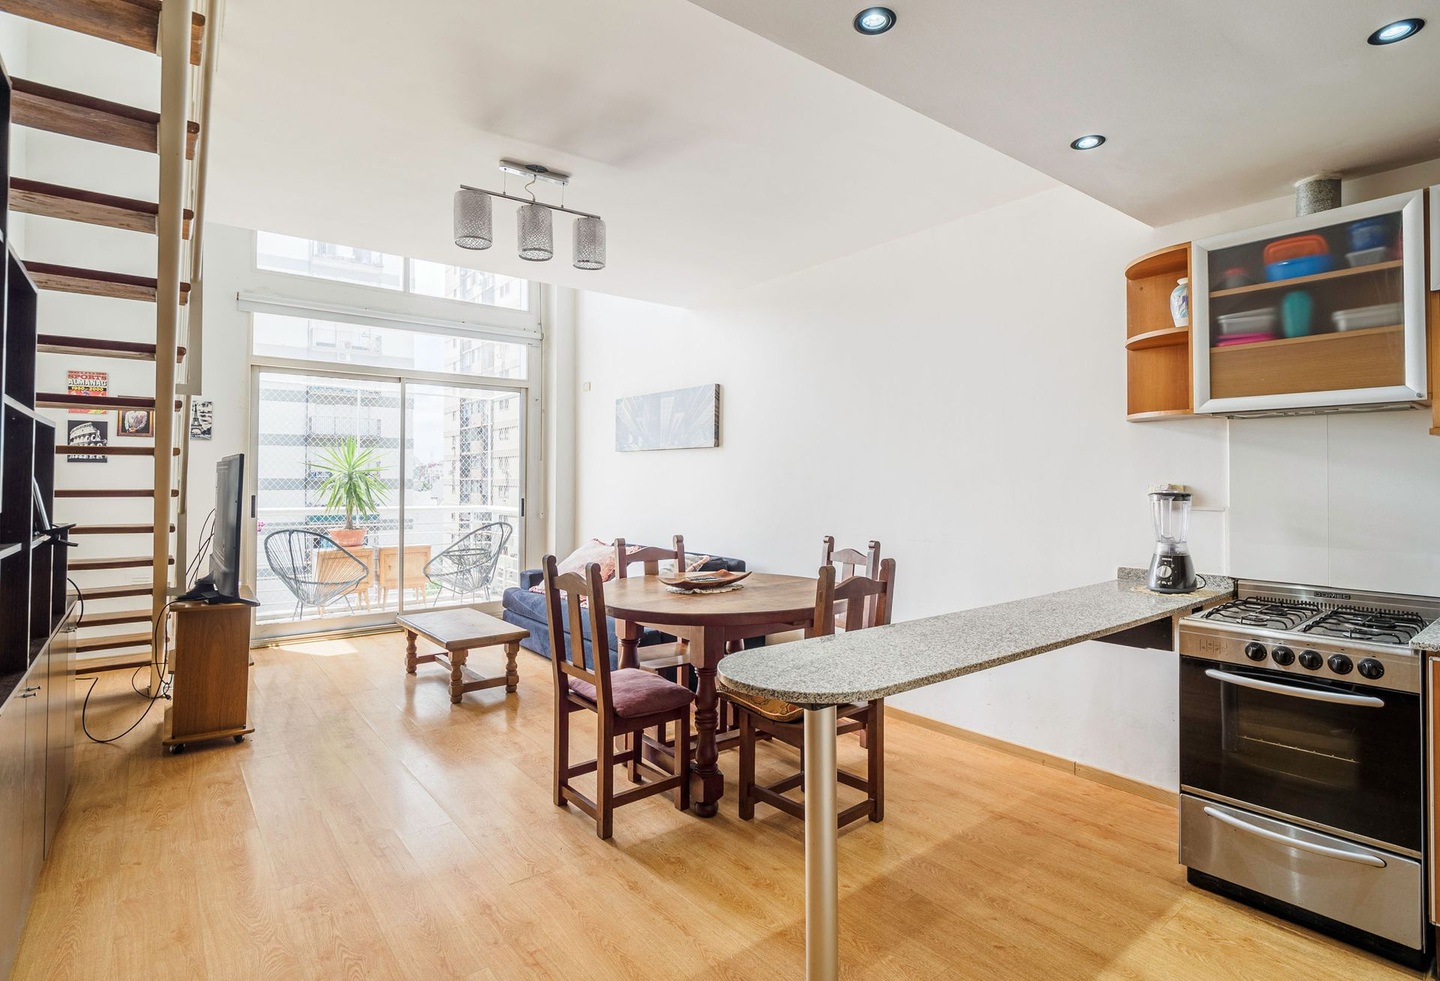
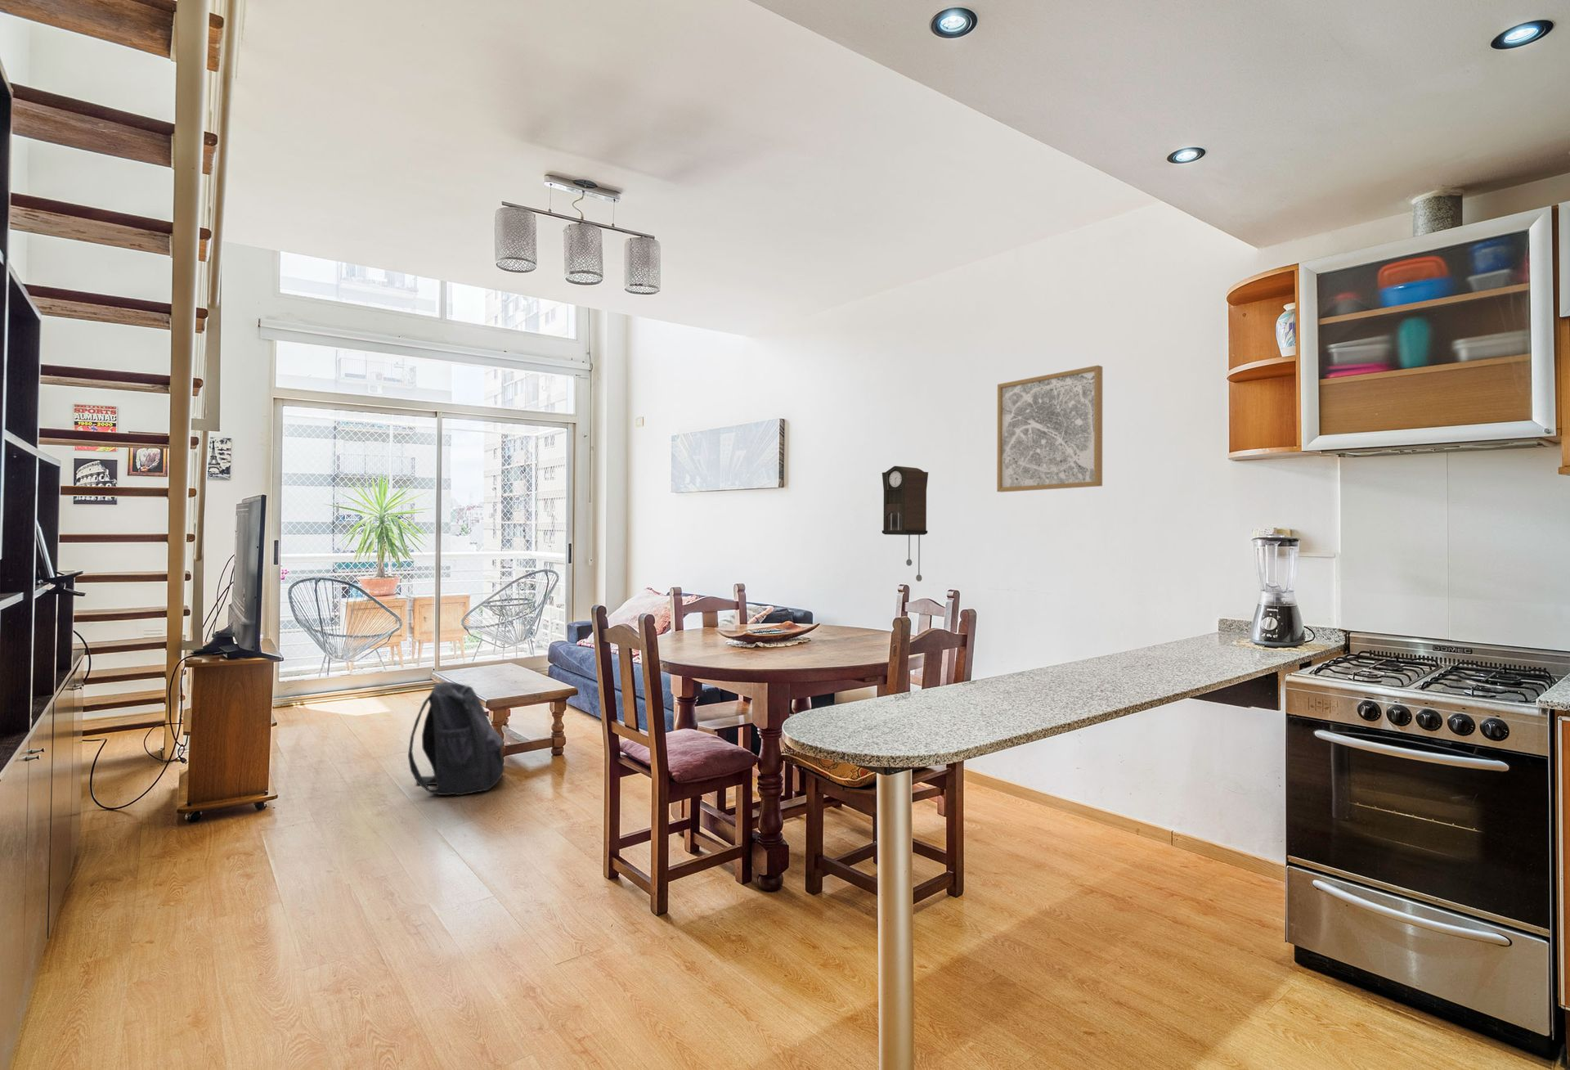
+ wall art (1046, 432)
+ backpack (459, 732)
+ pendulum clock (904, 524)
